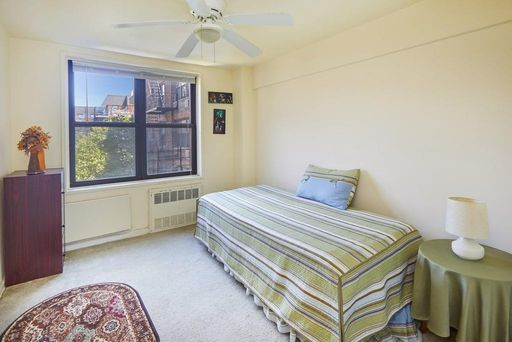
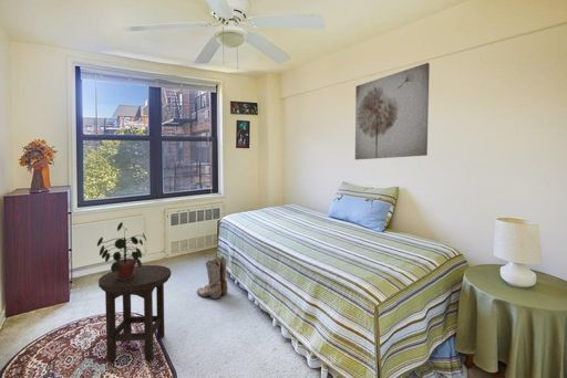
+ wall art (388, 116)
+ boots (212, 274)
+ potted plant (122, 250)
+ stool (136, 316)
